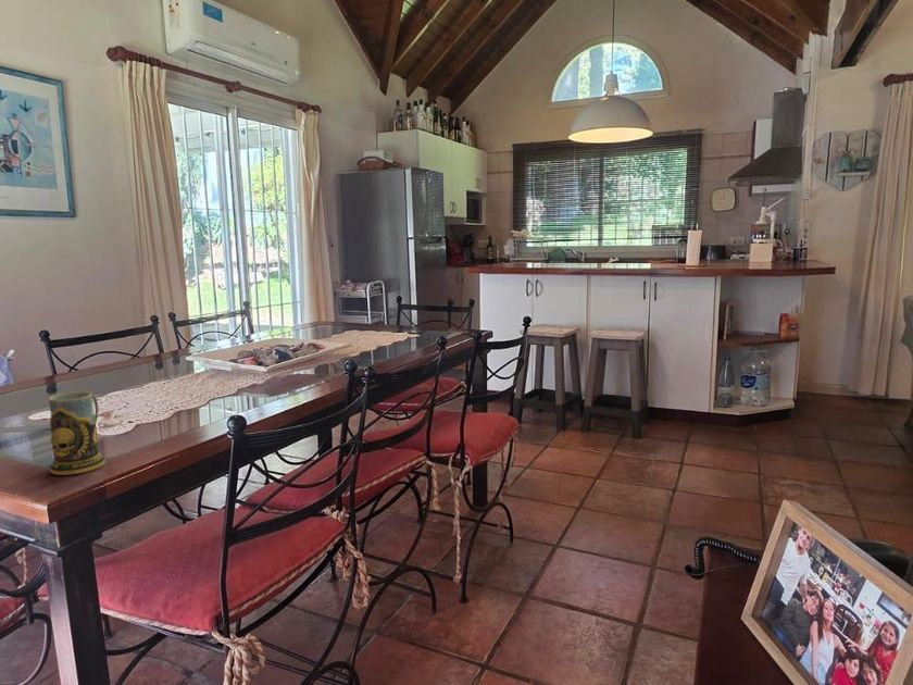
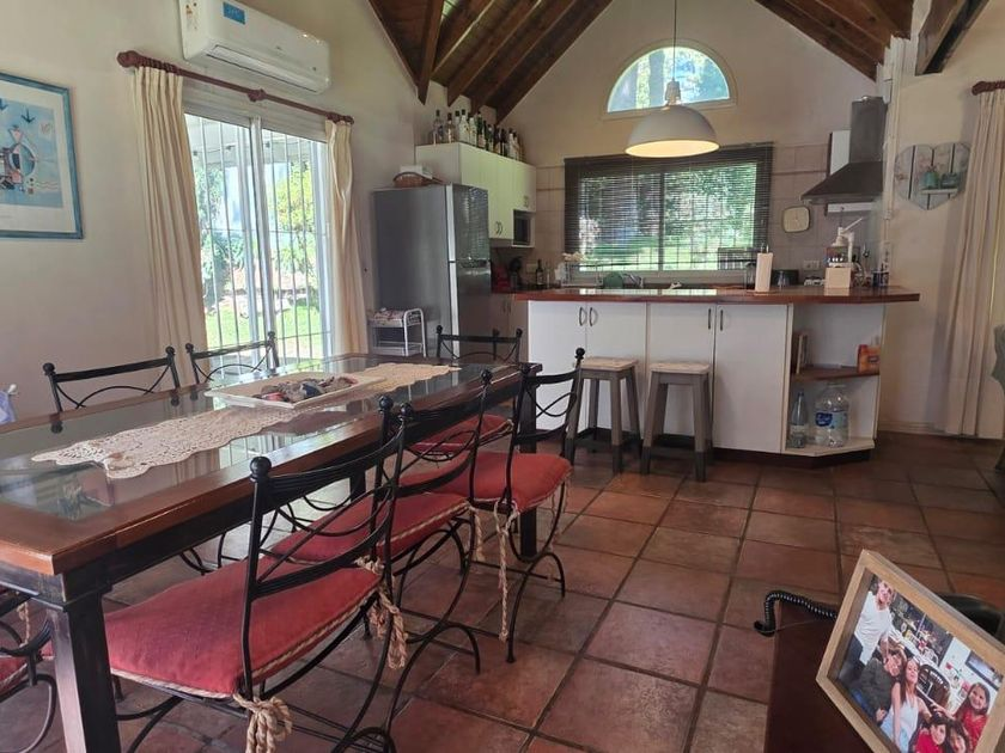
- mug (77, 428)
